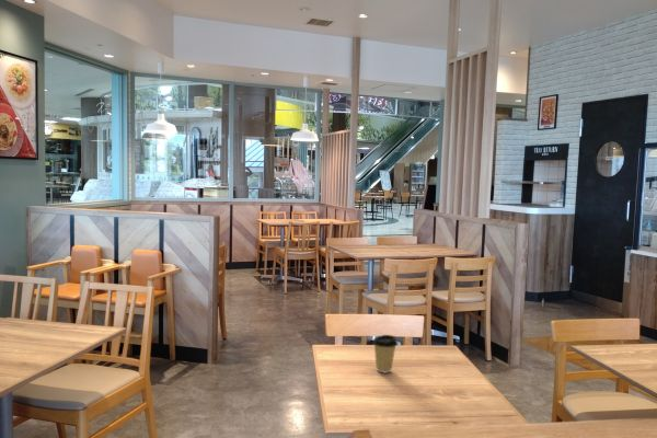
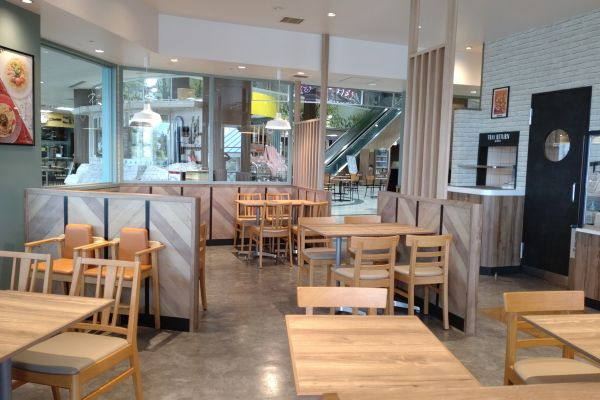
- coffee cup (384, 354)
